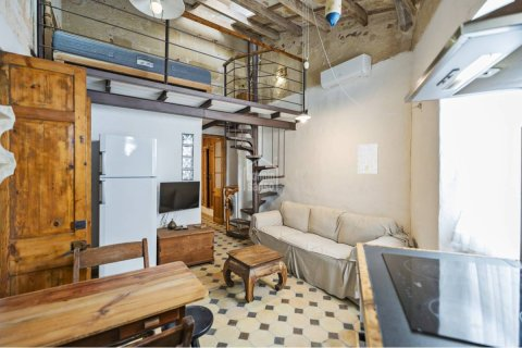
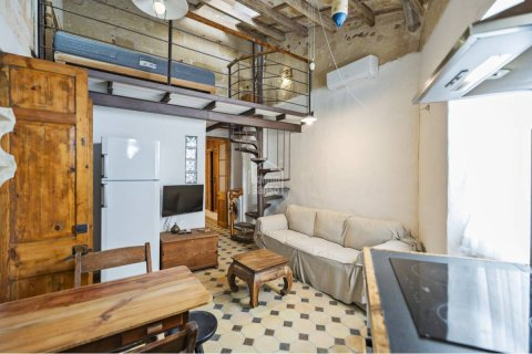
- wall art (366, 159)
